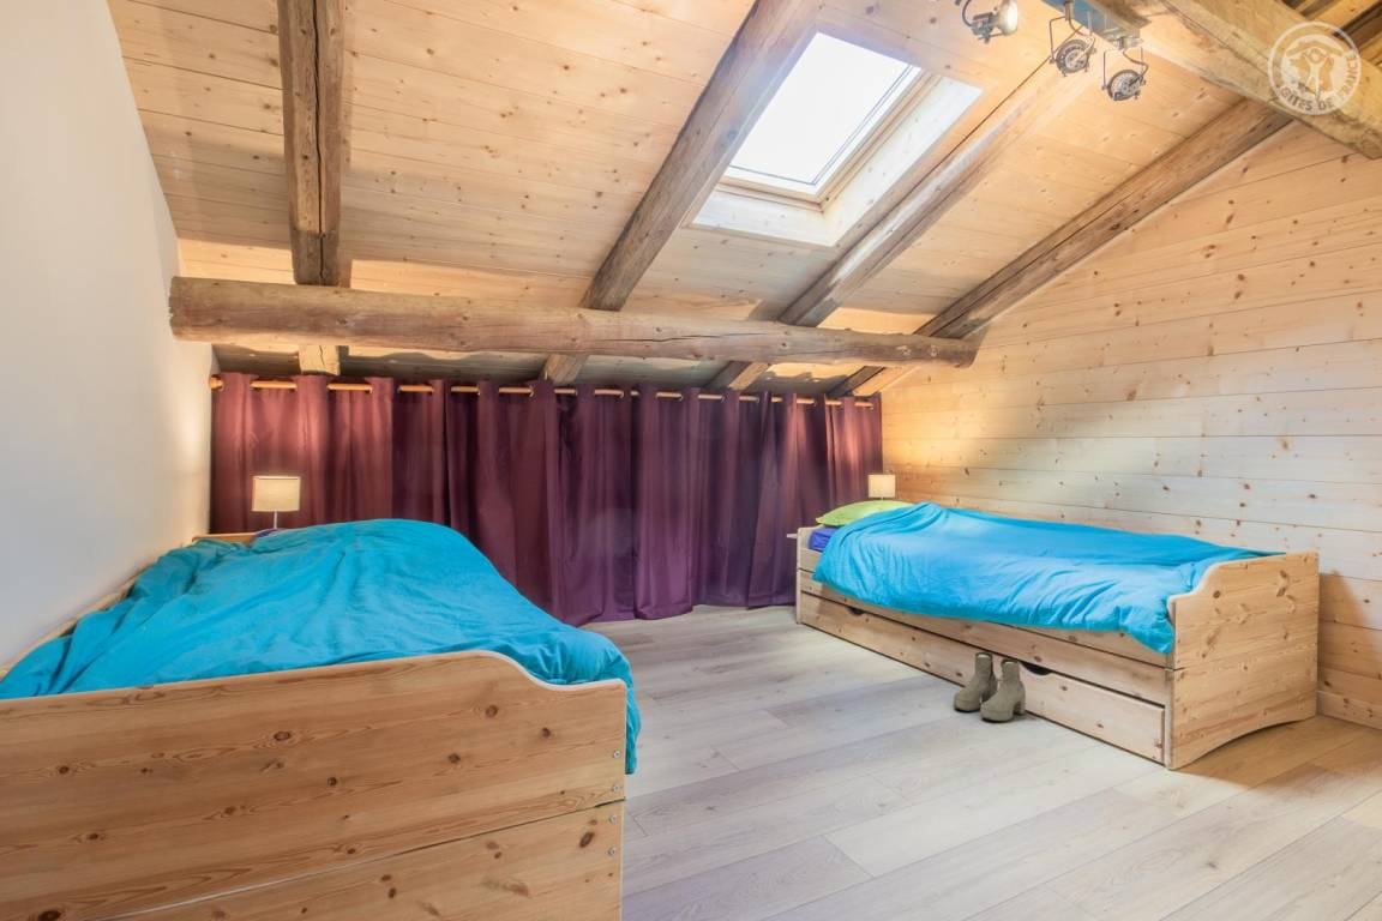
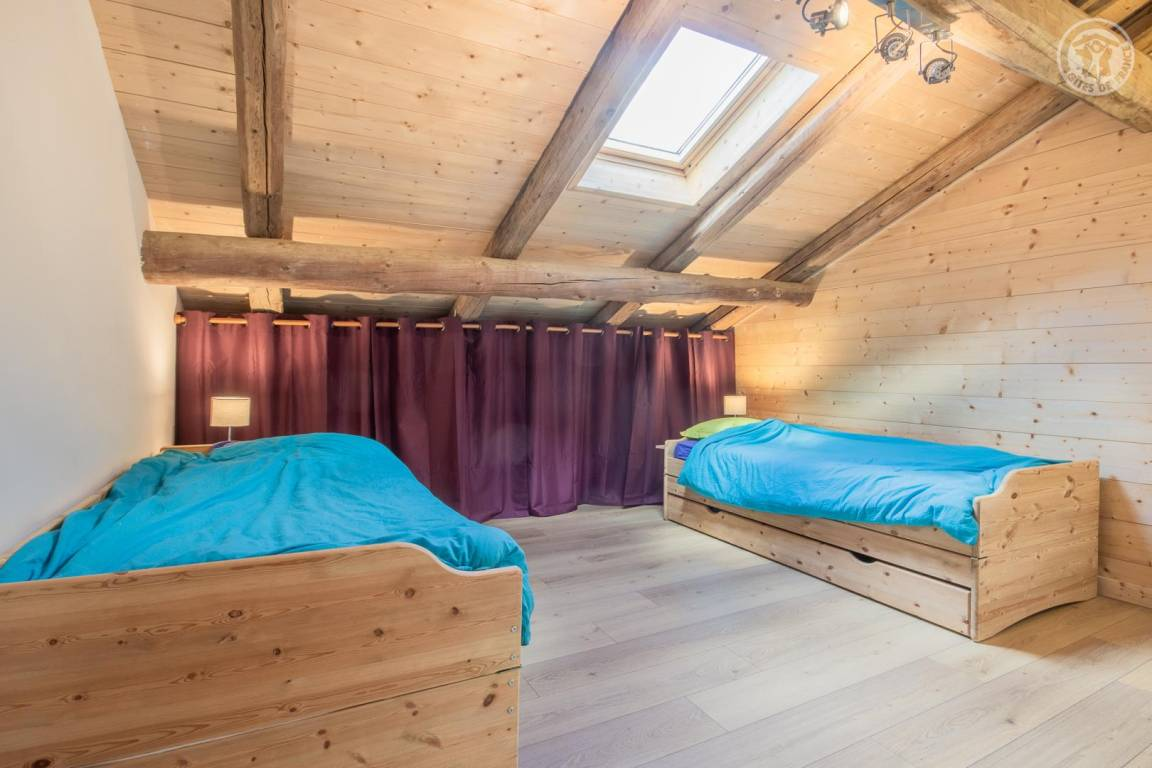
- boots (990, 684)
